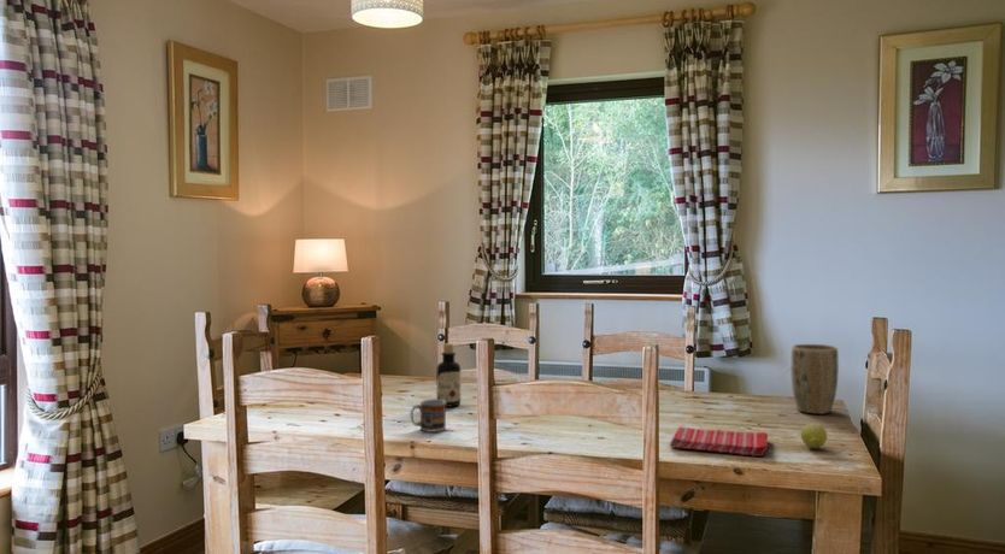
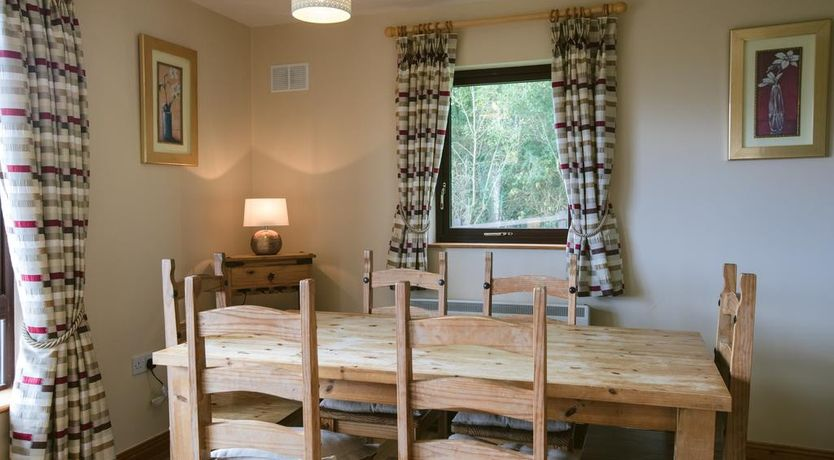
- plant pot (813, 378)
- cup (428, 416)
- dish towel (719, 438)
- fruit (813, 436)
- bottle (448, 373)
